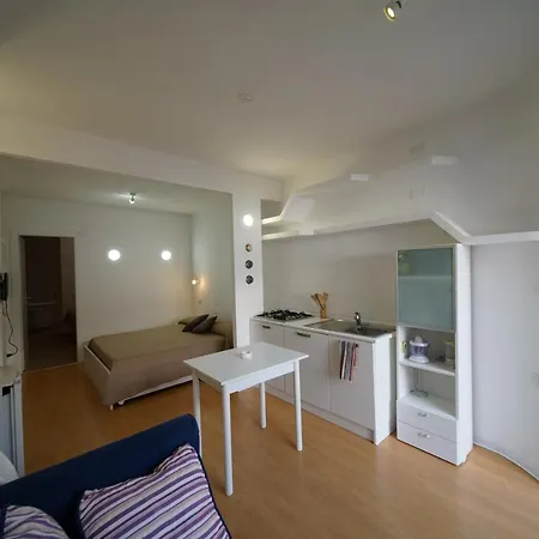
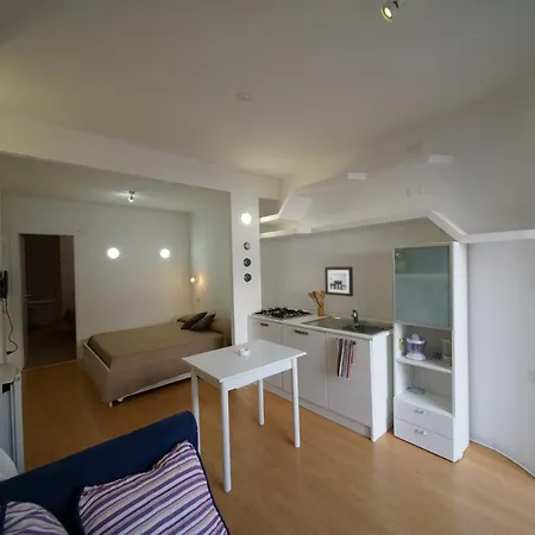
+ wall art (338, 281)
